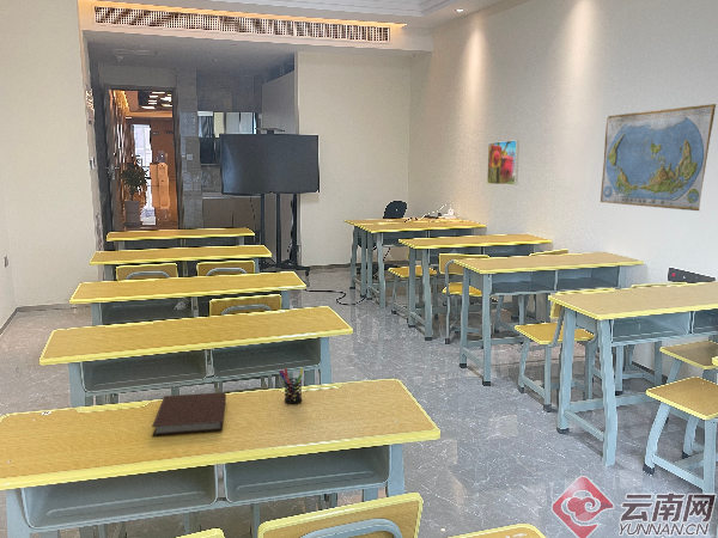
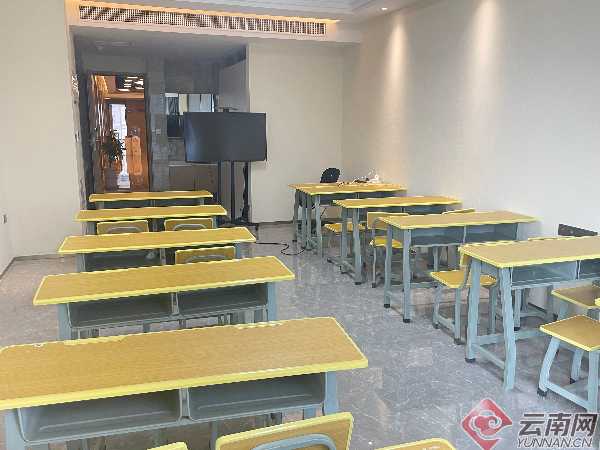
- world map (650, 159)
- pen holder (293, 384)
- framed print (501, 163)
- notebook (191, 412)
